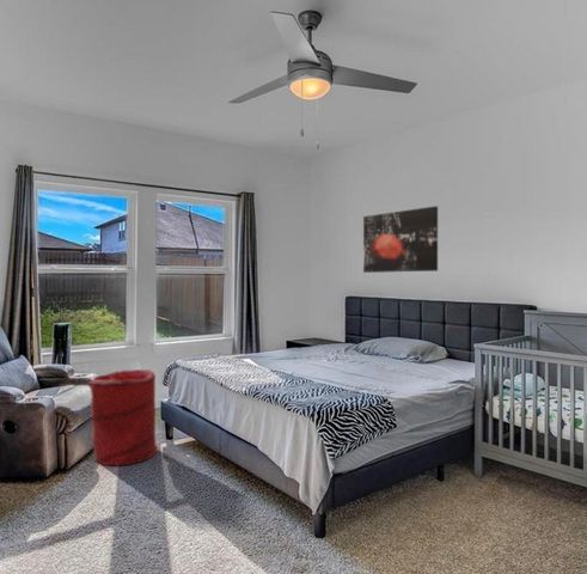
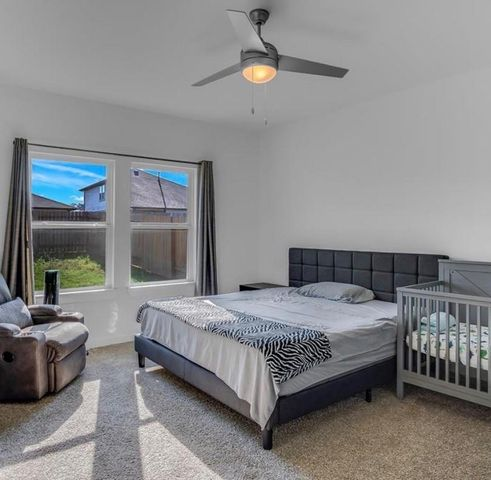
- laundry hamper (123, 414)
- wall art (397, 242)
